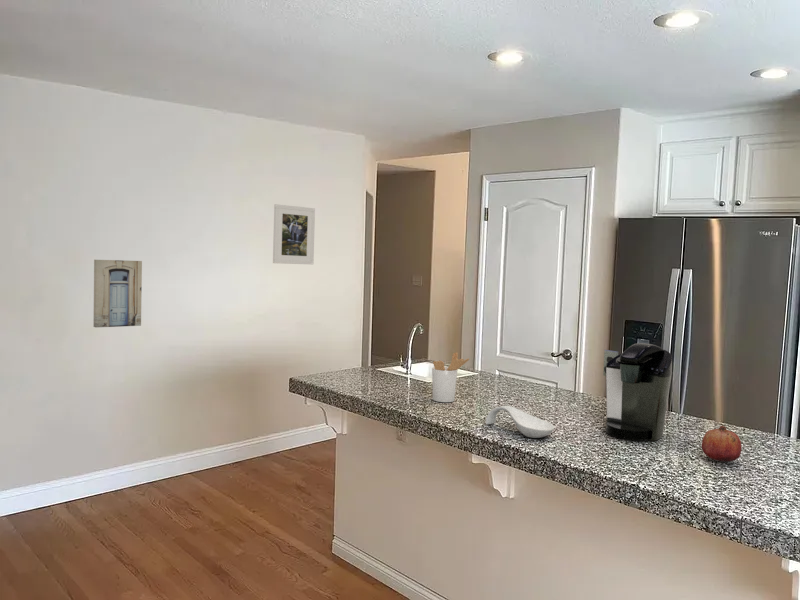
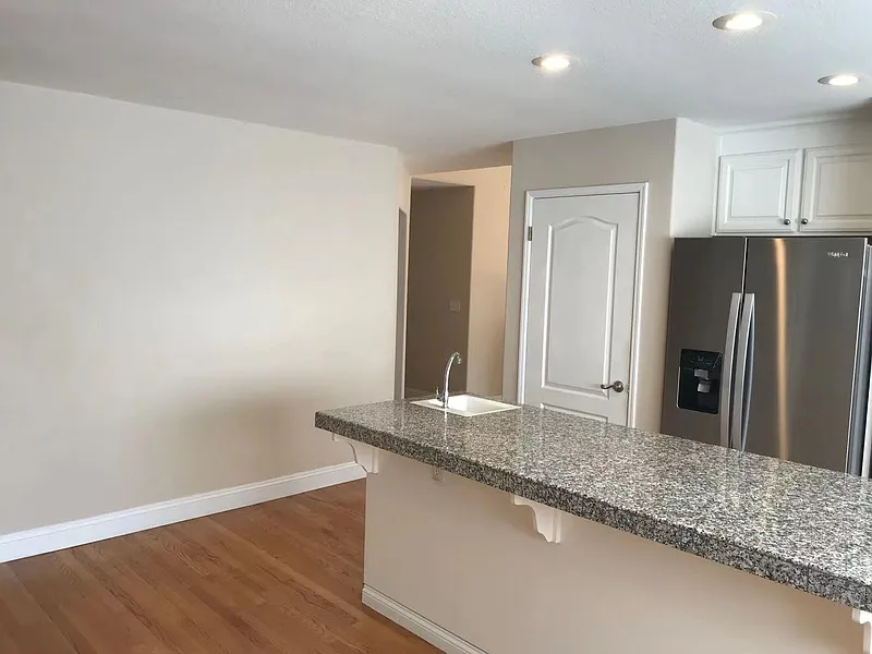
- spoon rest (519, 420)
- coffee maker (624, 385)
- fruit (721, 443)
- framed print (294, 235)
- utensil holder (449, 377)
- wall art (118, 293)
